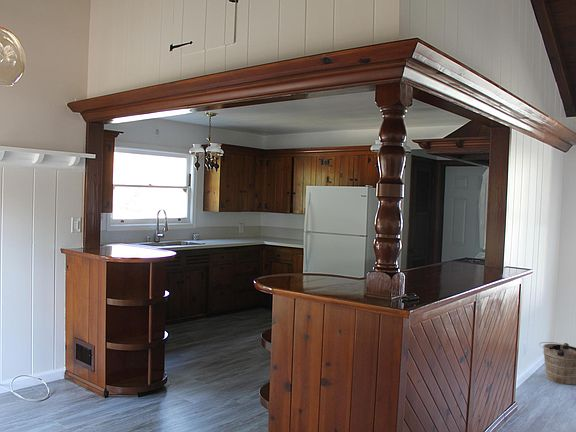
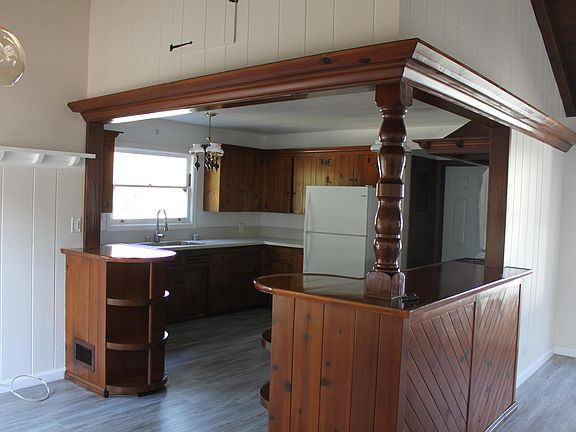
- bucket (560, 362)
